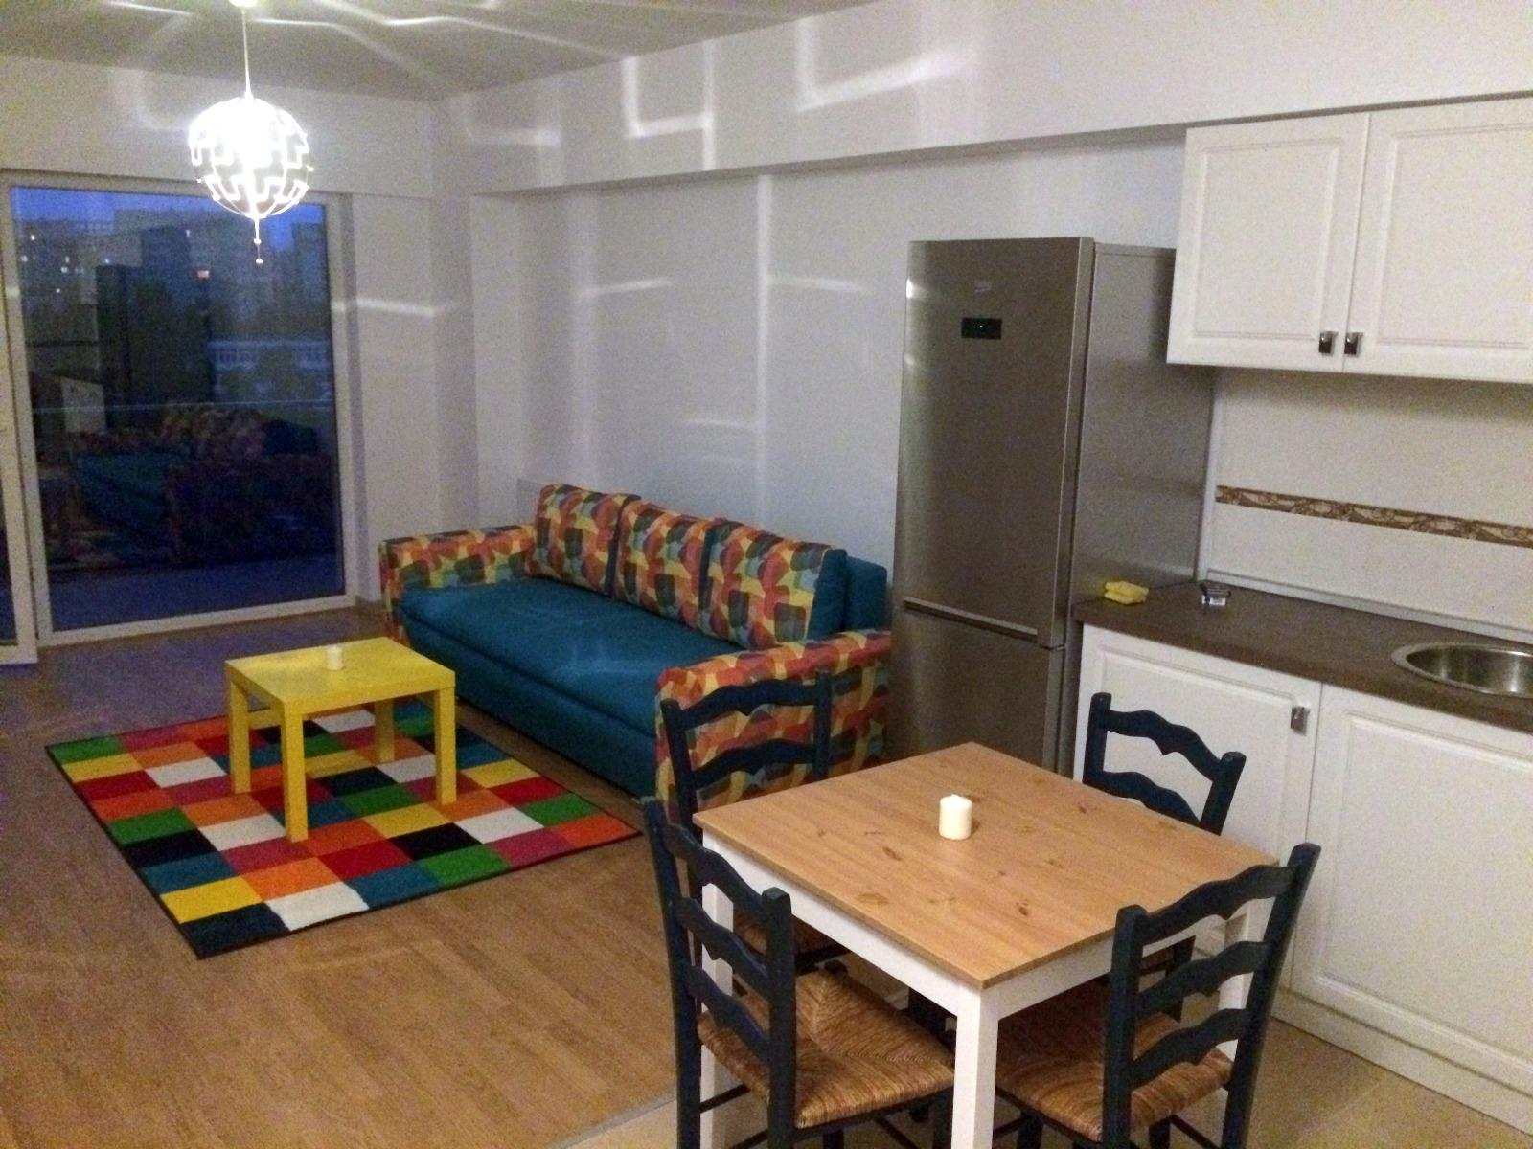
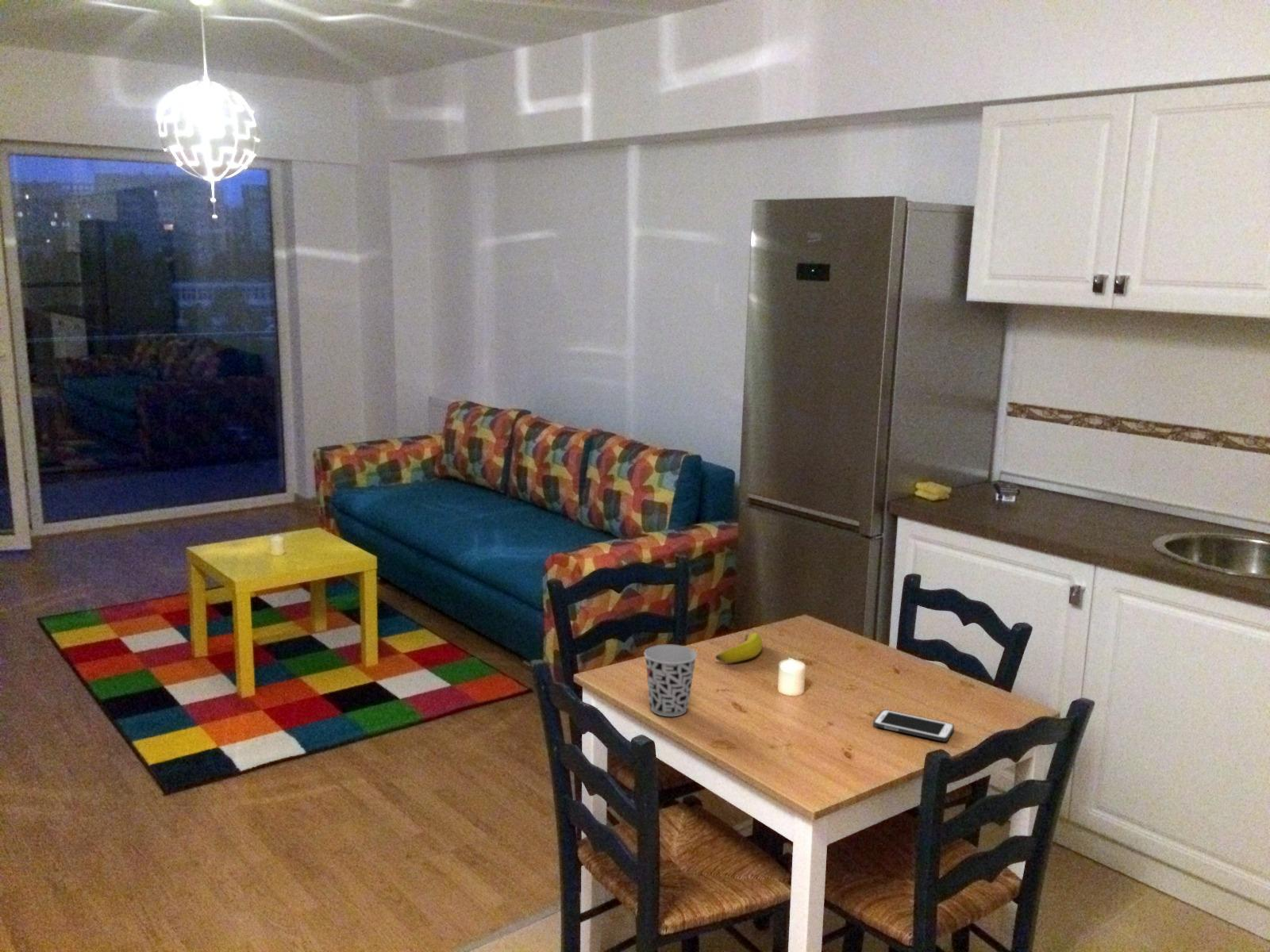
+ cup (669, 681)
+ cell phone (913, 725)
+ banana (744, 644)
